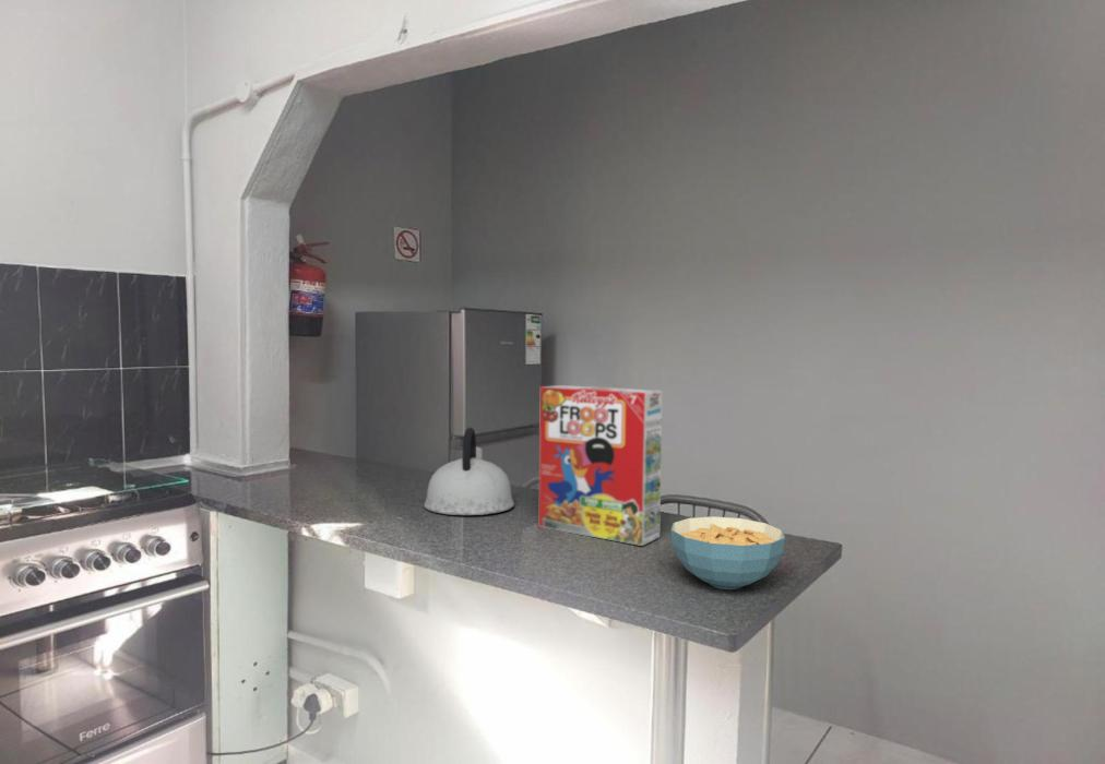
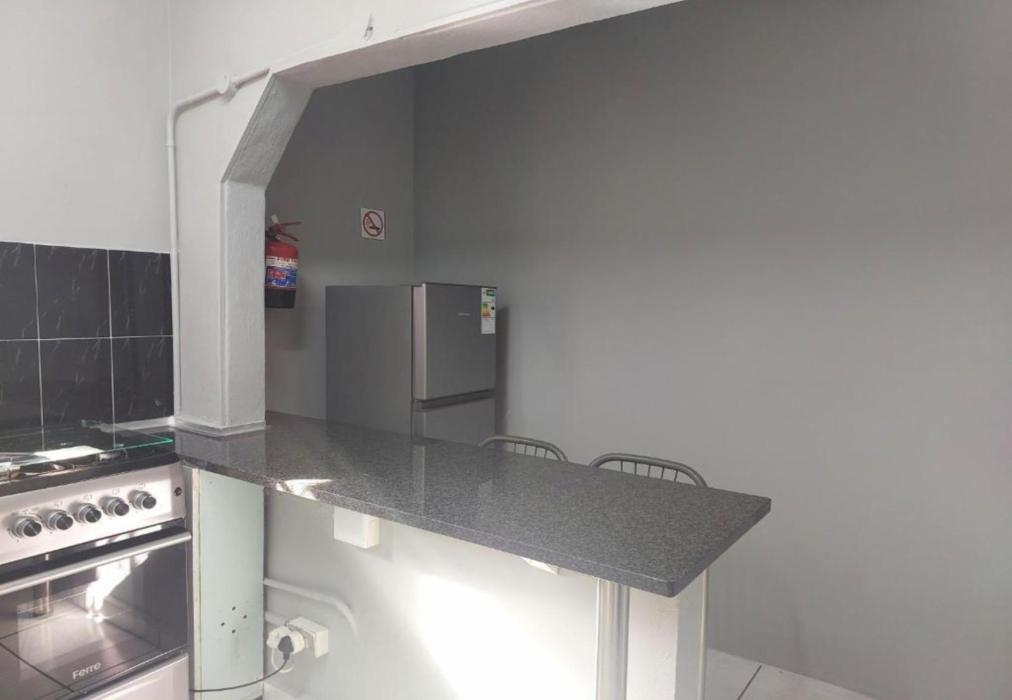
- cereal bowl (726, 557)
- cereal box (598, 461)
- kettle (470, 465)
